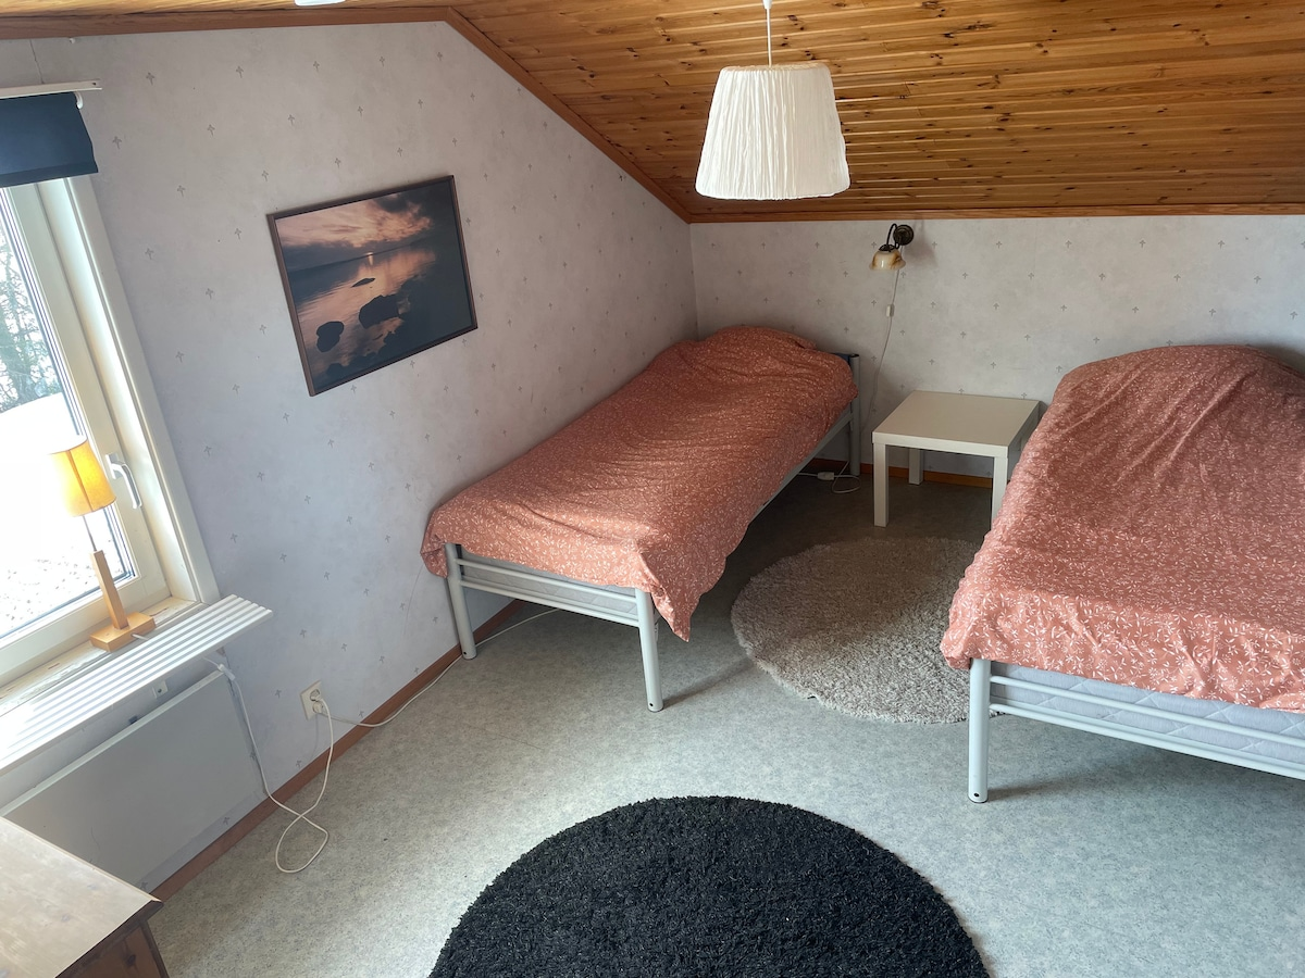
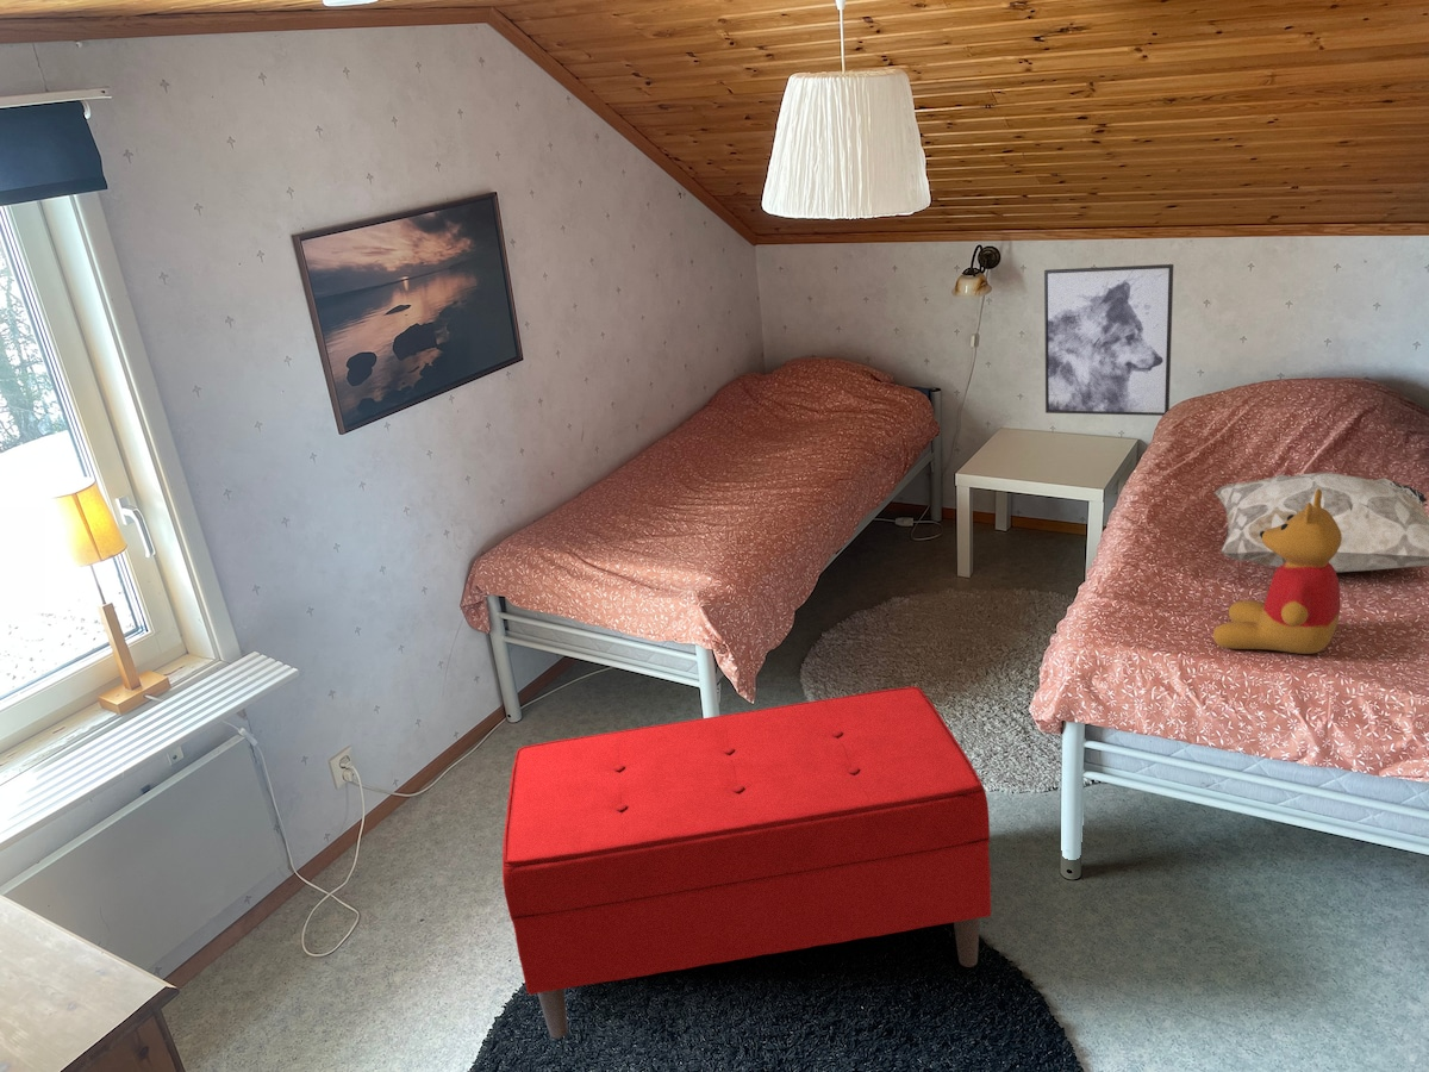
+ stuffed bear (1280, 569)
+ bench (743, 854)
+ wall art (1106, 342)
+ decorative pillow (1331, 516)
